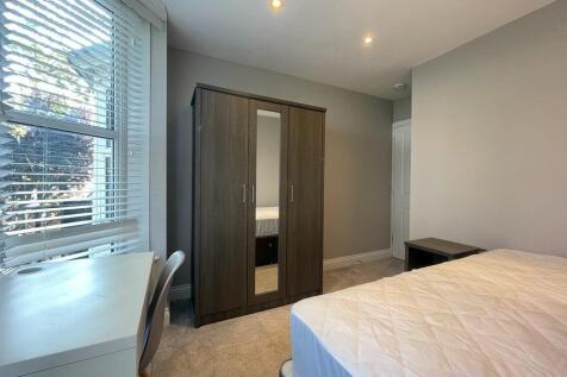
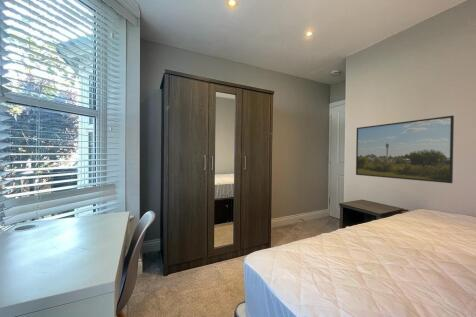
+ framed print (396, 150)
